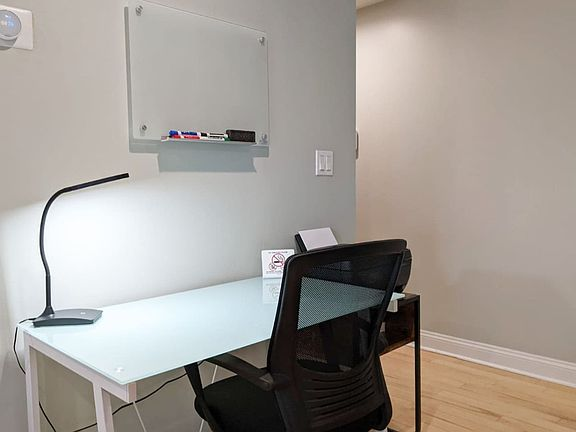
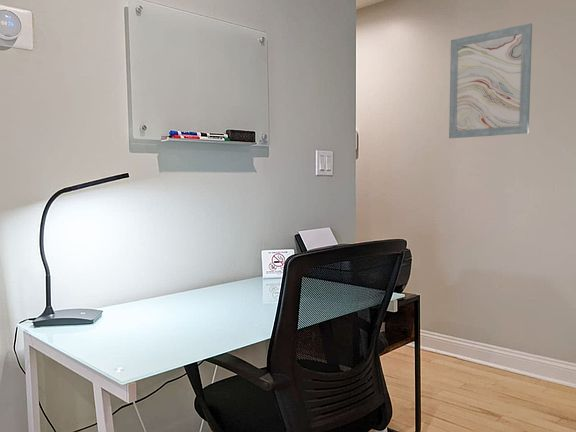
+ wall art (487, 84)
